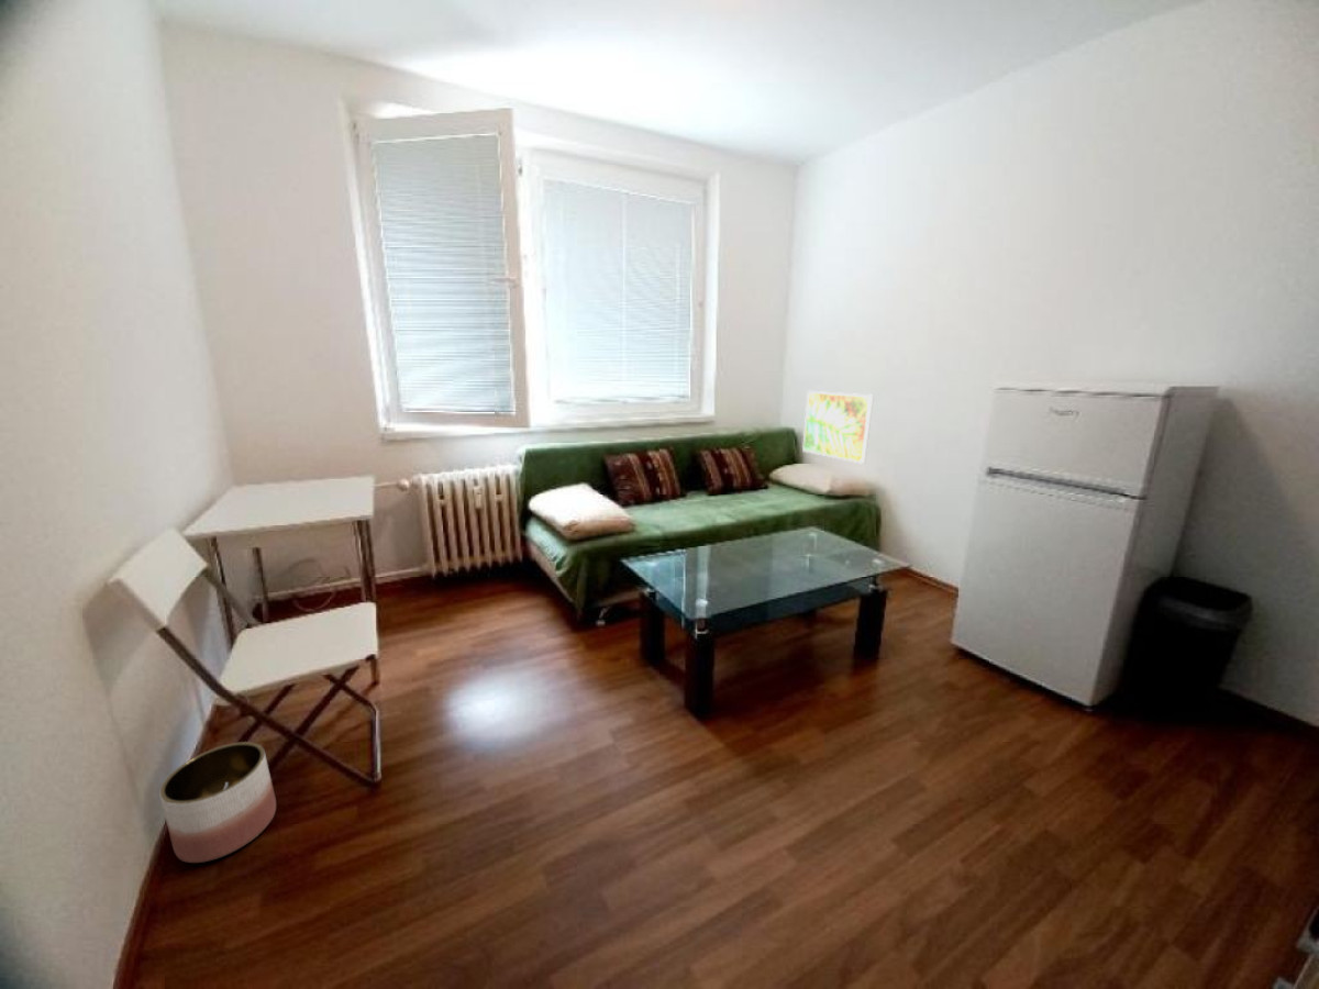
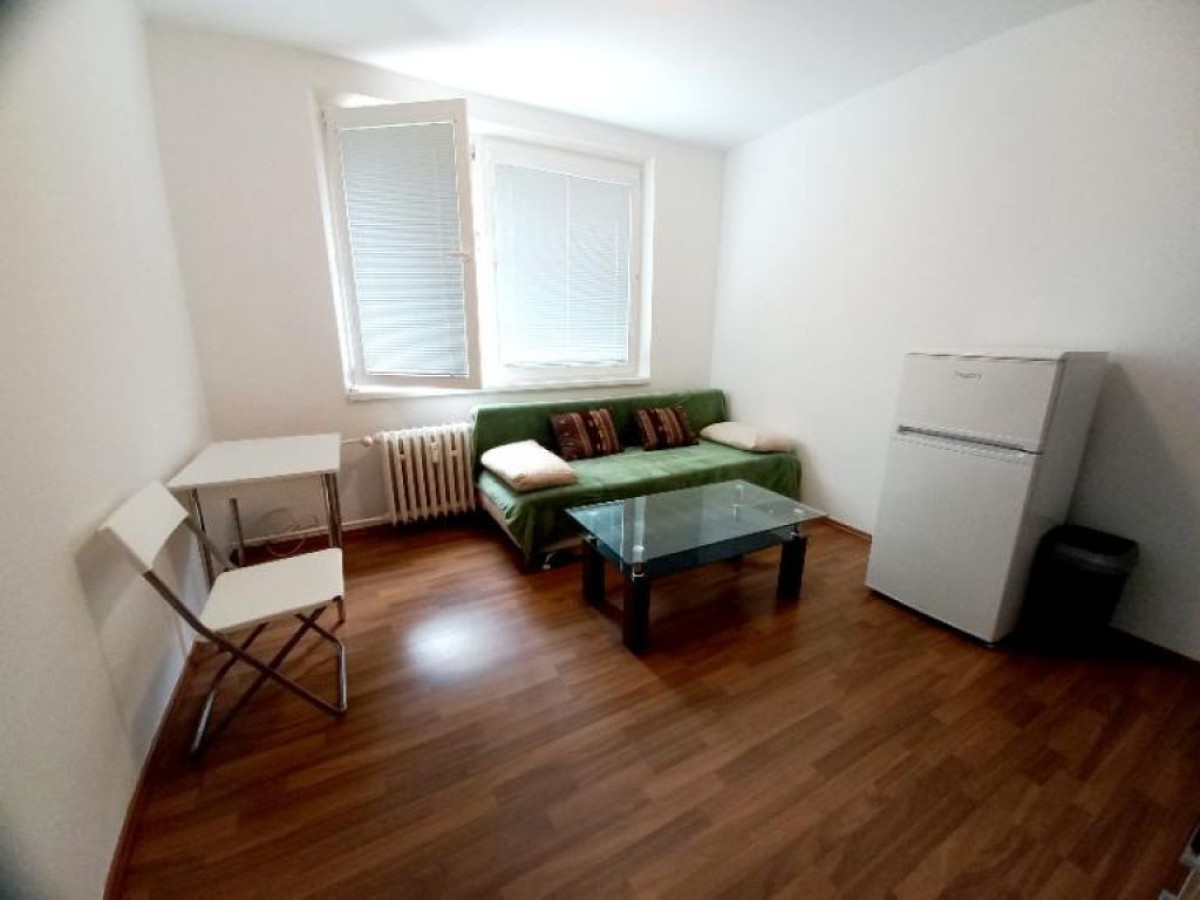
- planter (221, 800)
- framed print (834, 425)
